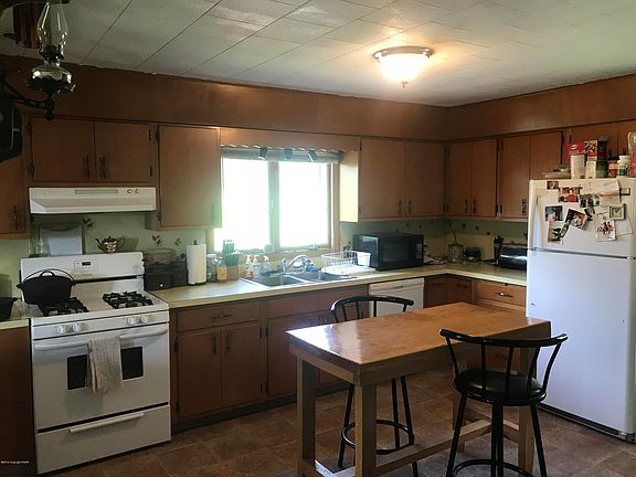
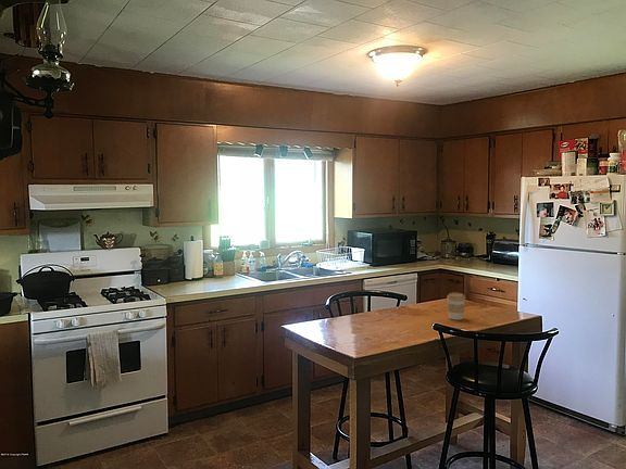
+ coffee cup (455, 305)
